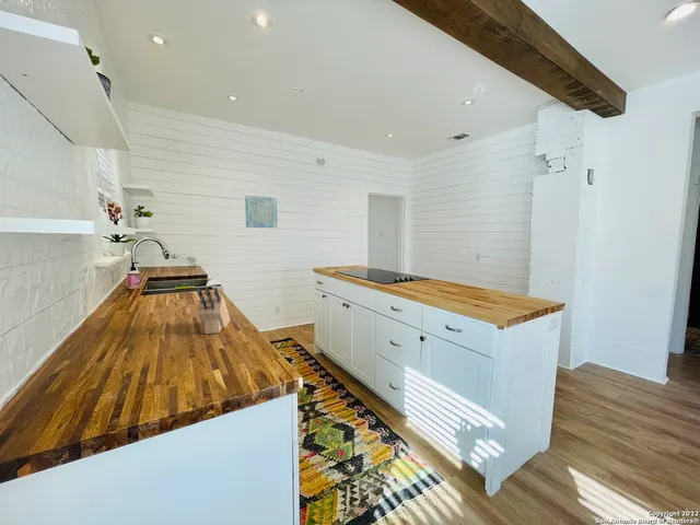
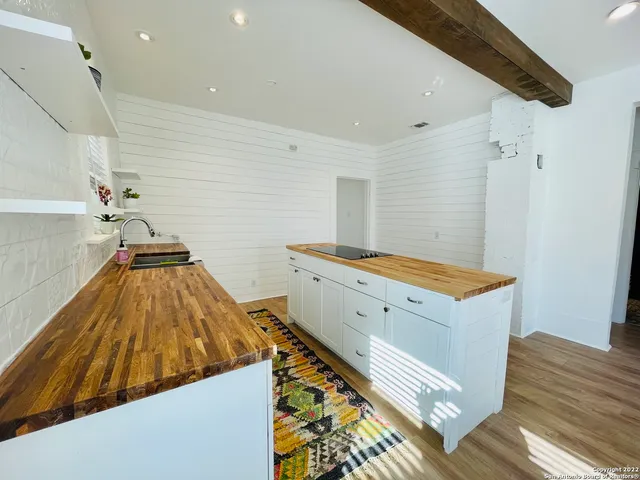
- knife block (213, 306)
- wall art (261, 212)
